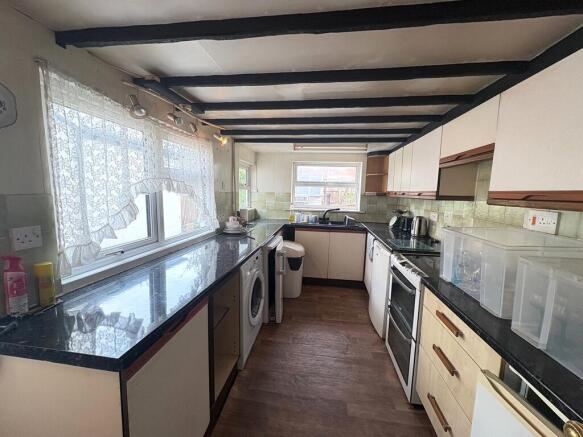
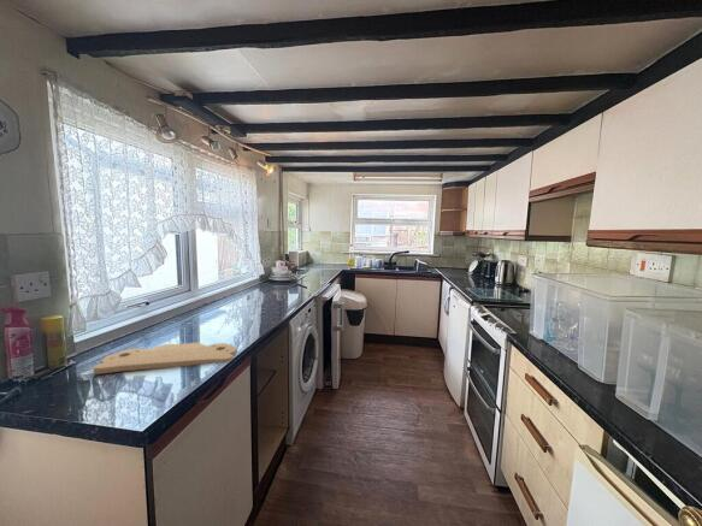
+ cutting board (173, 354)
